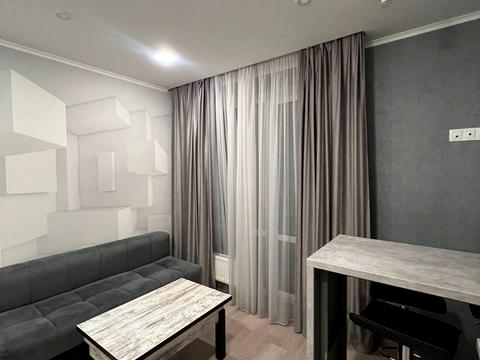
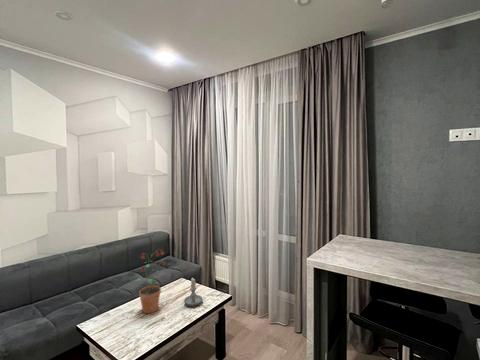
+ candle (193, 290)
+ potted plant (150, 279)
